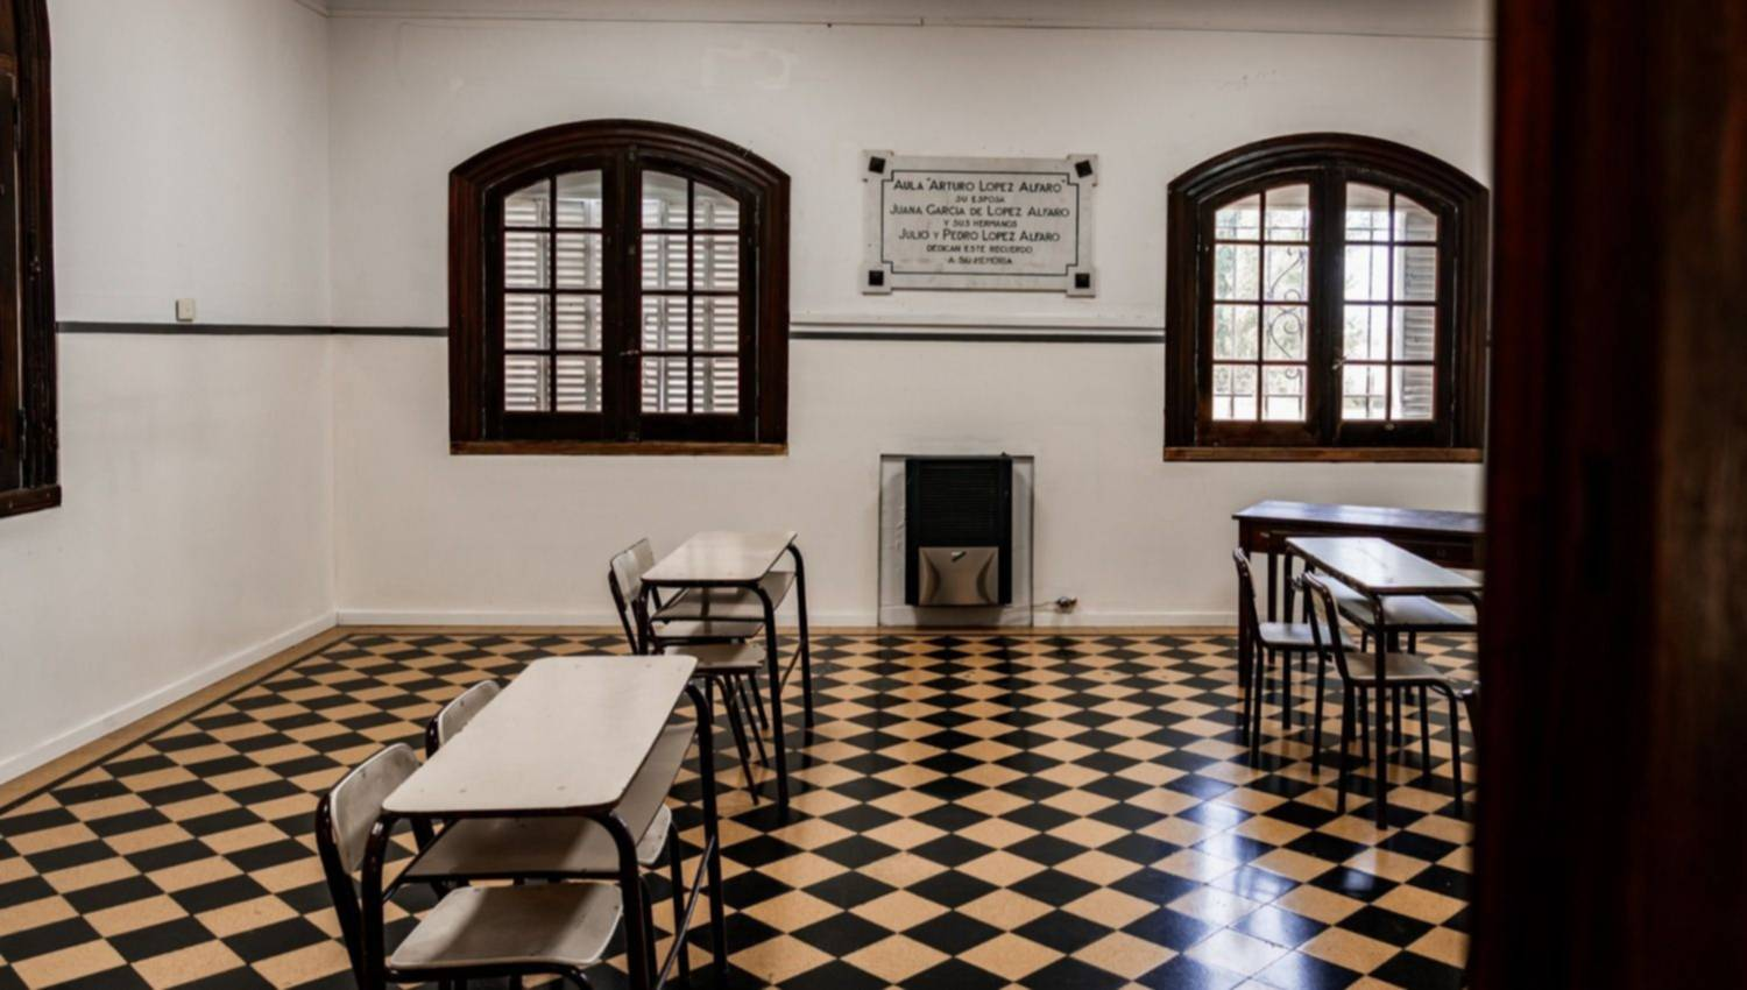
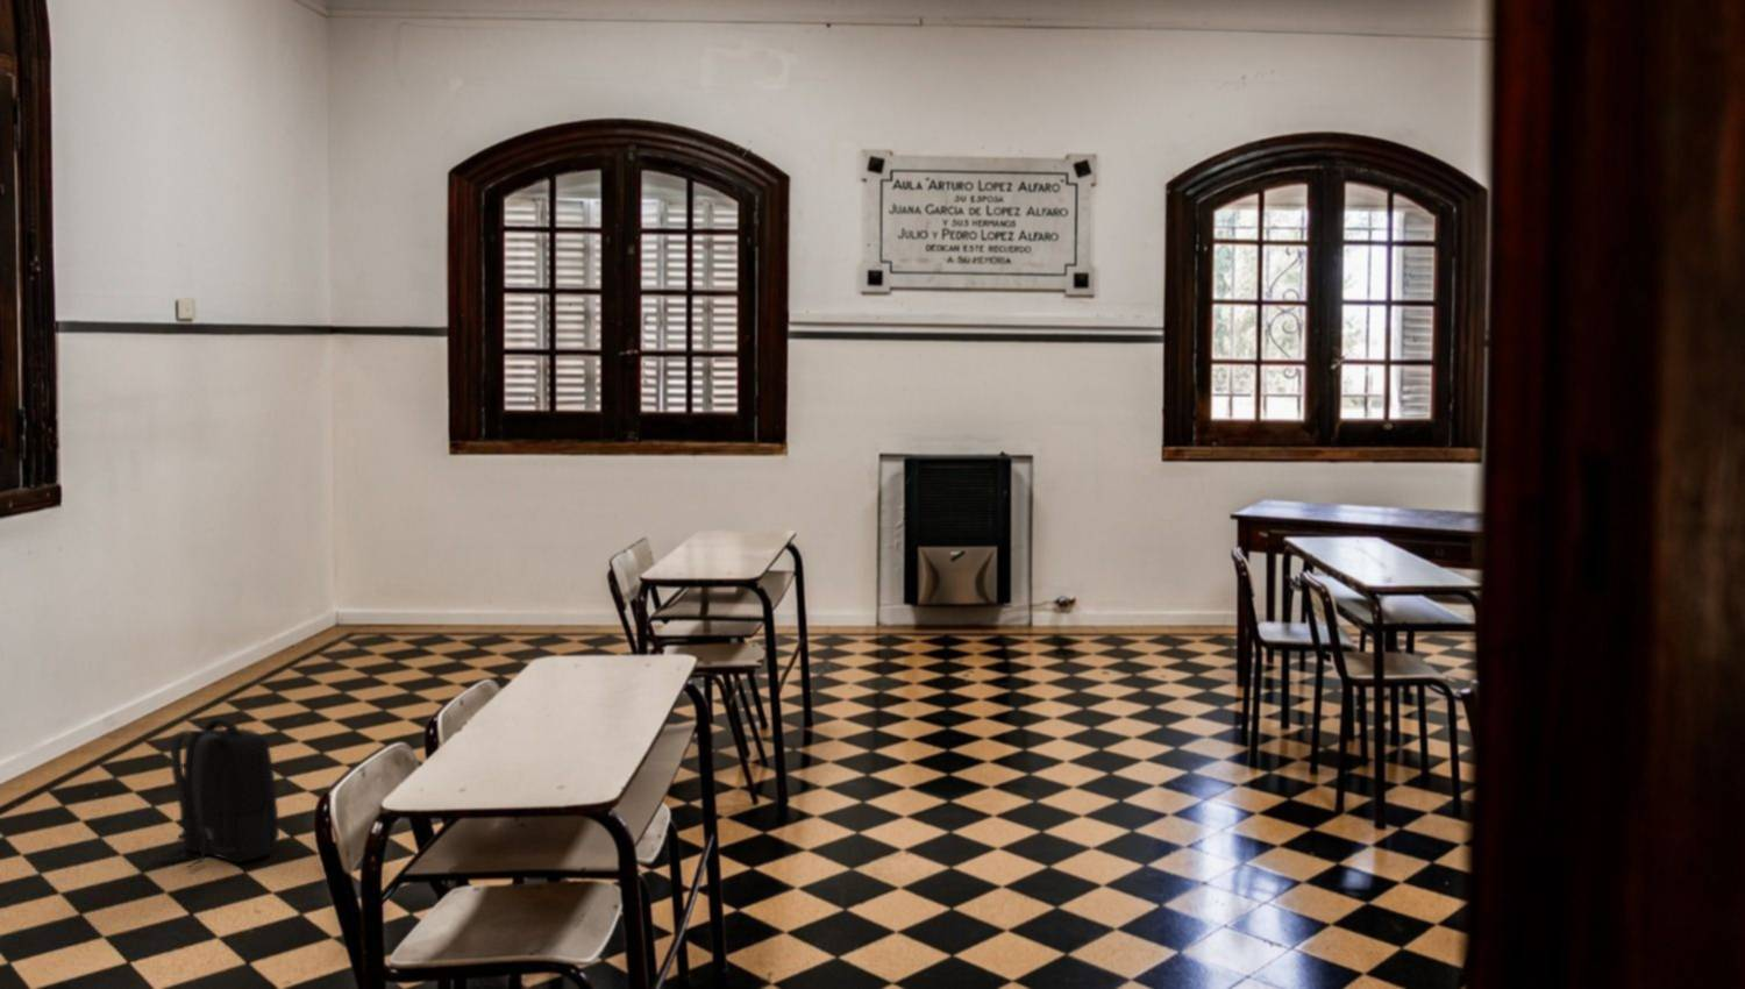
+ backpack (216, 786)
